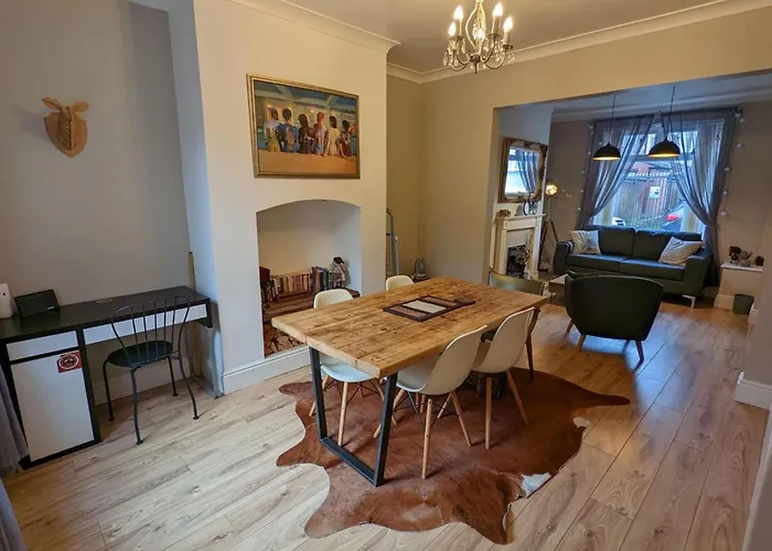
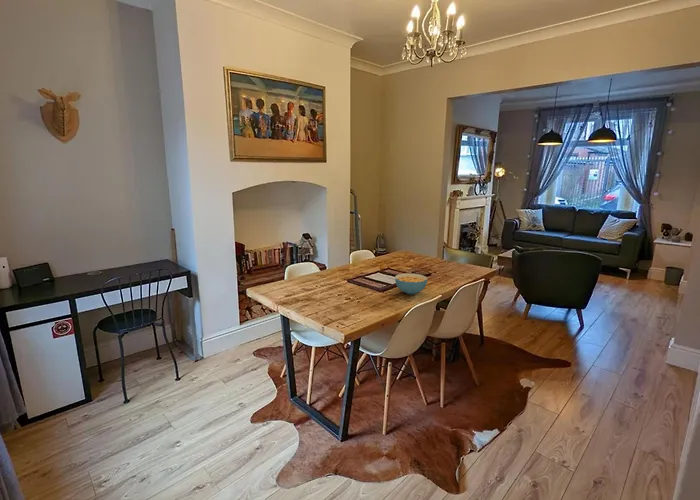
+ cereal bowl (410, 285)
